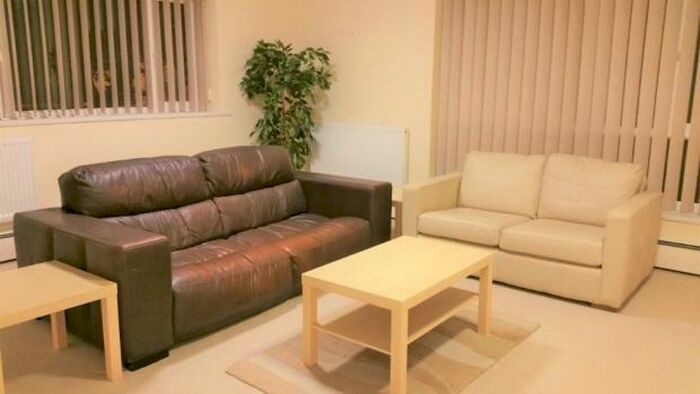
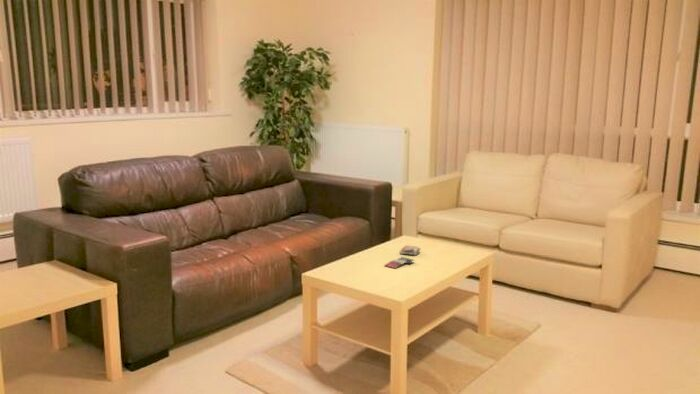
+ magazine (403, 257)
